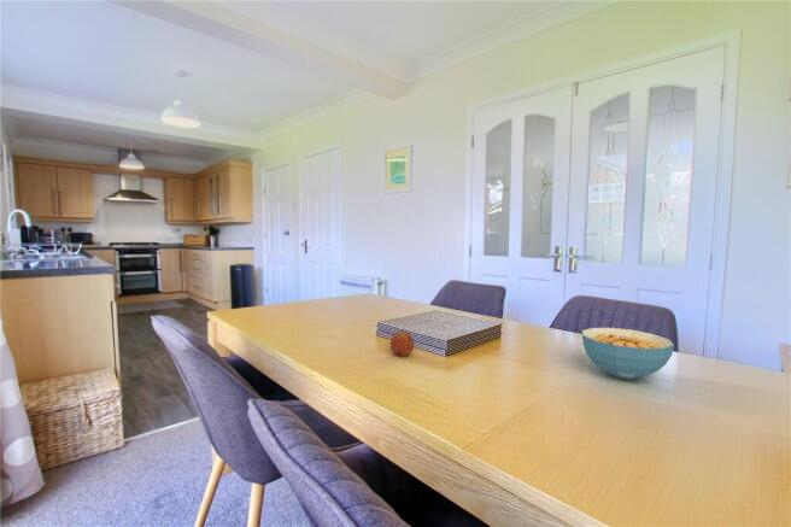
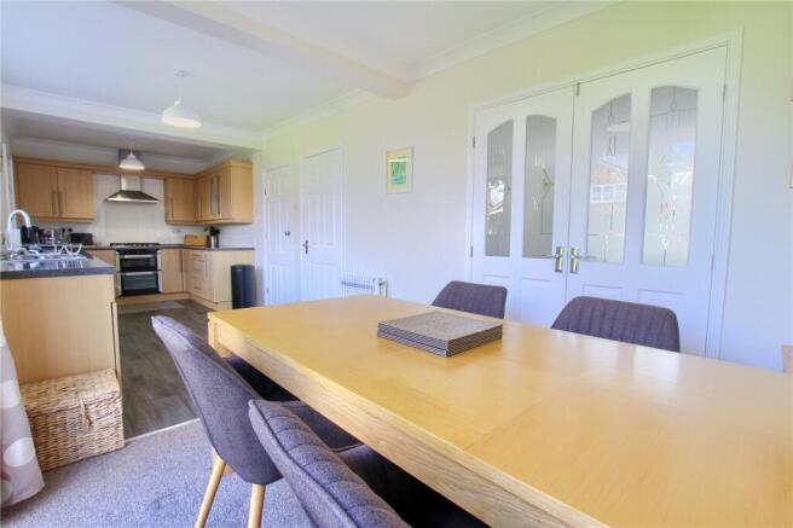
- fruit (402, 341)
- cereal bowl (623, 356)
